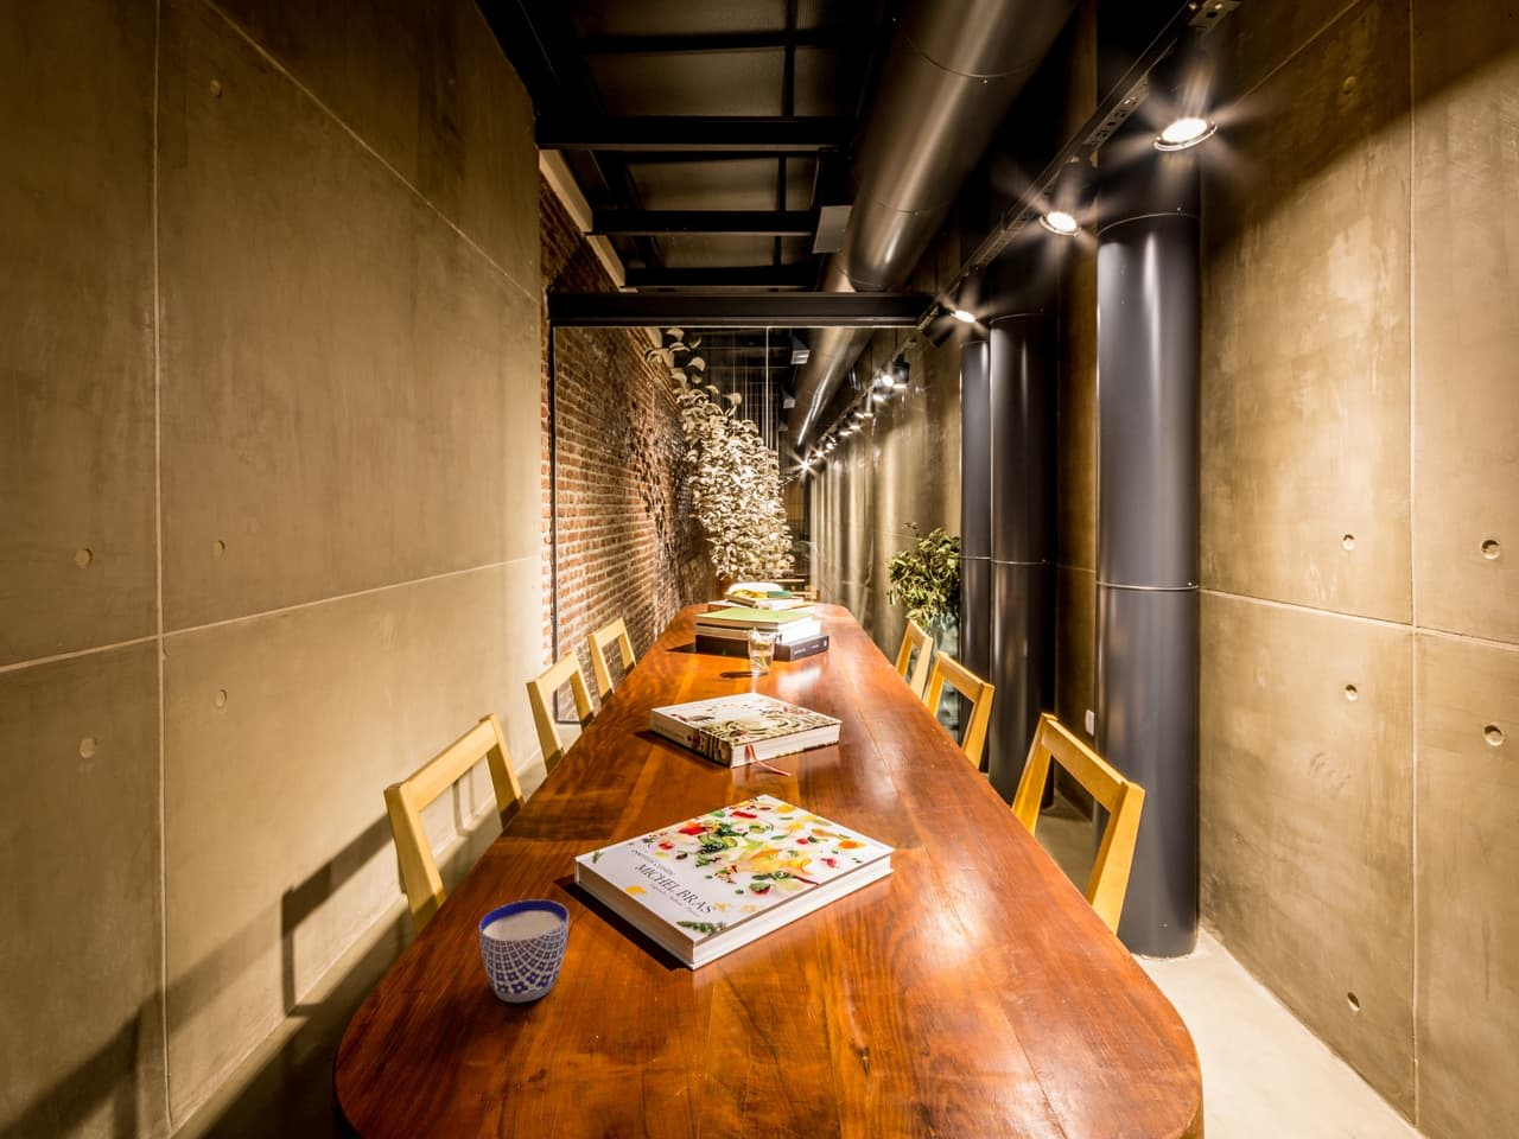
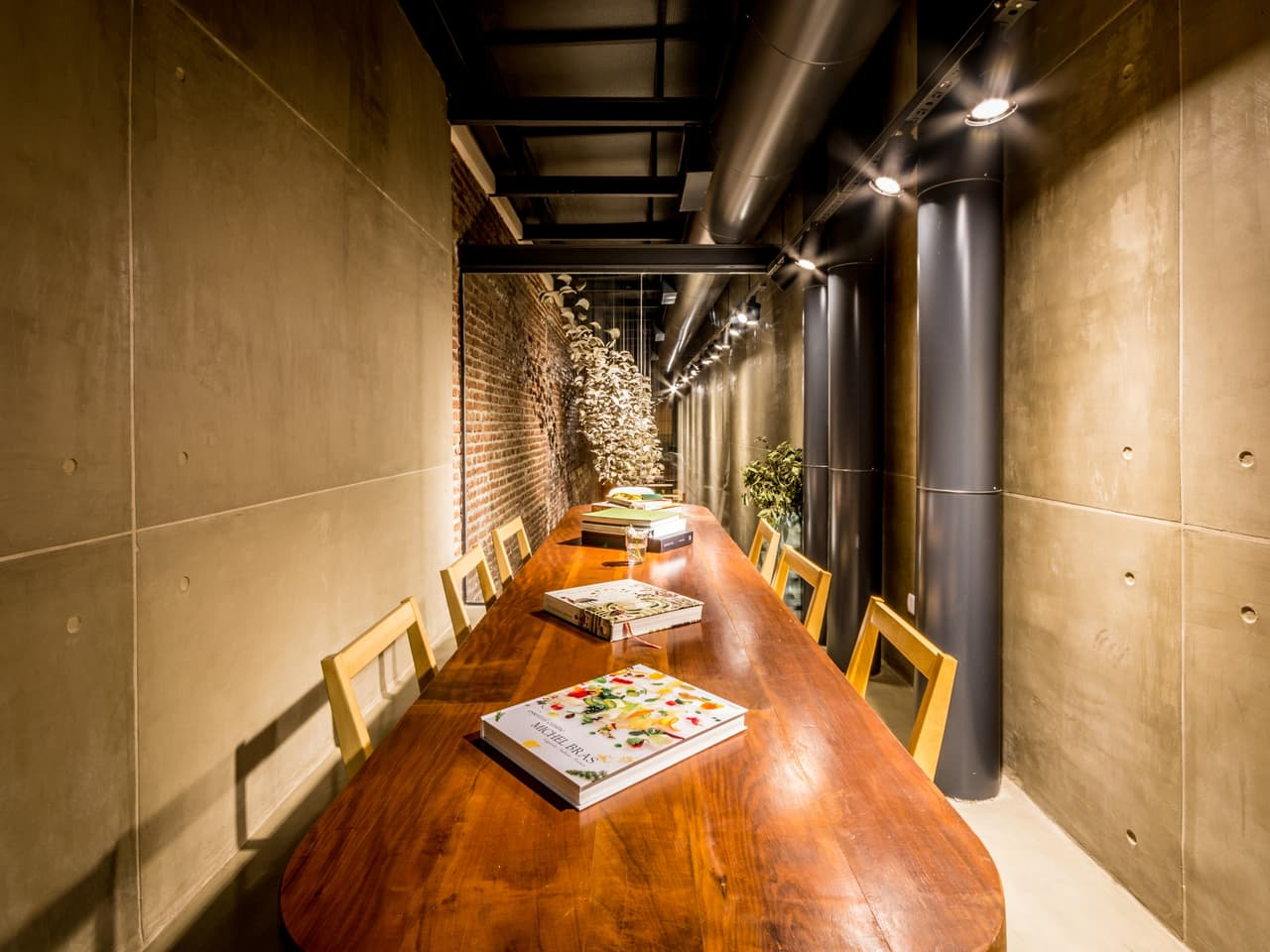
- cup (531, 945)
